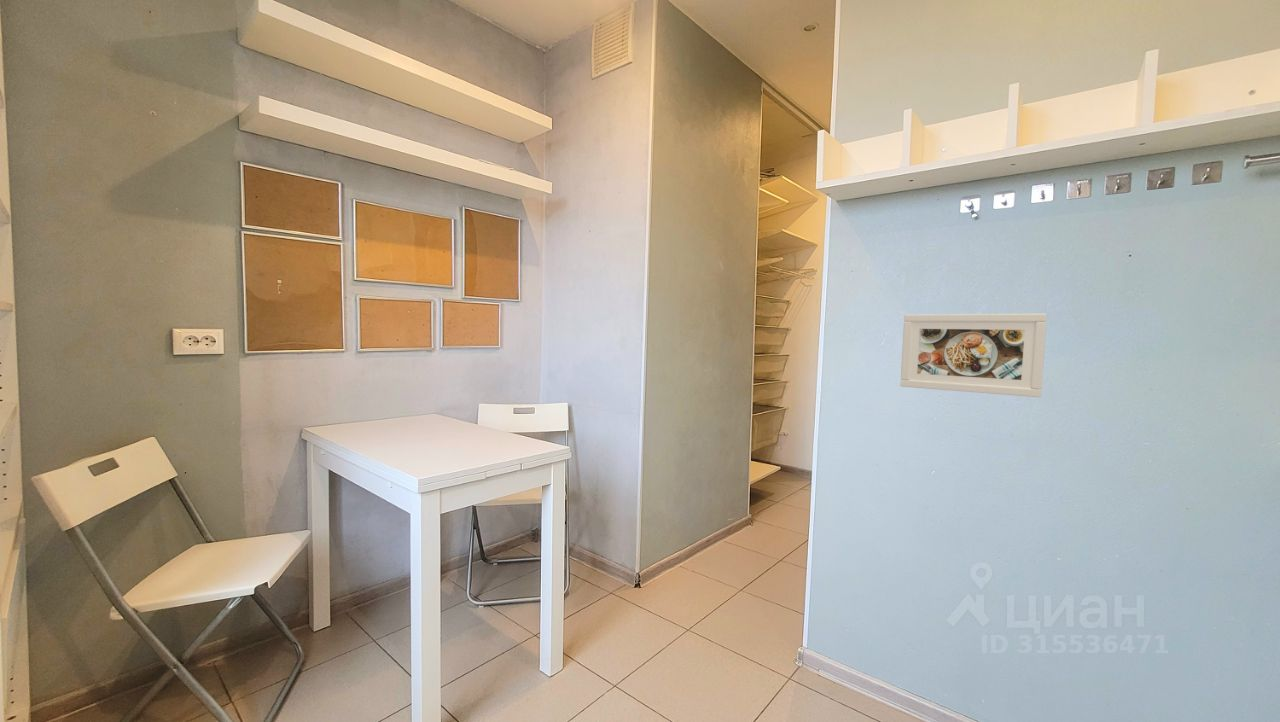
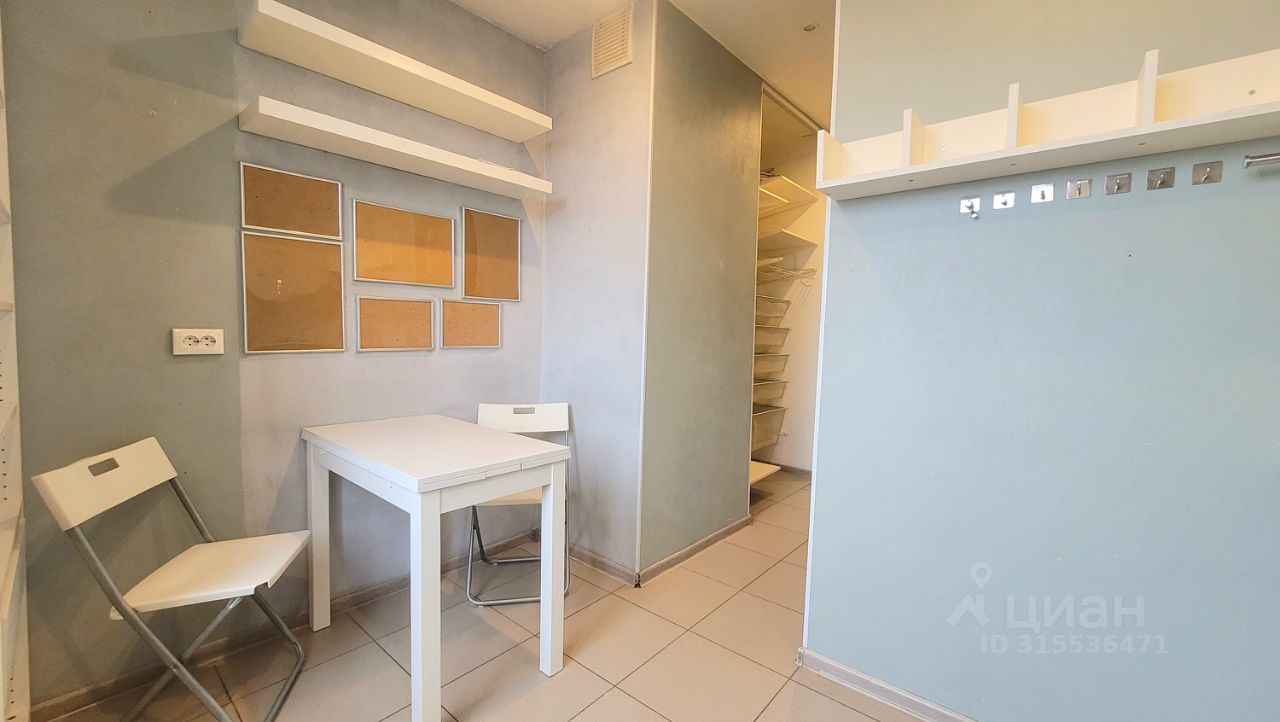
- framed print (967, 352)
